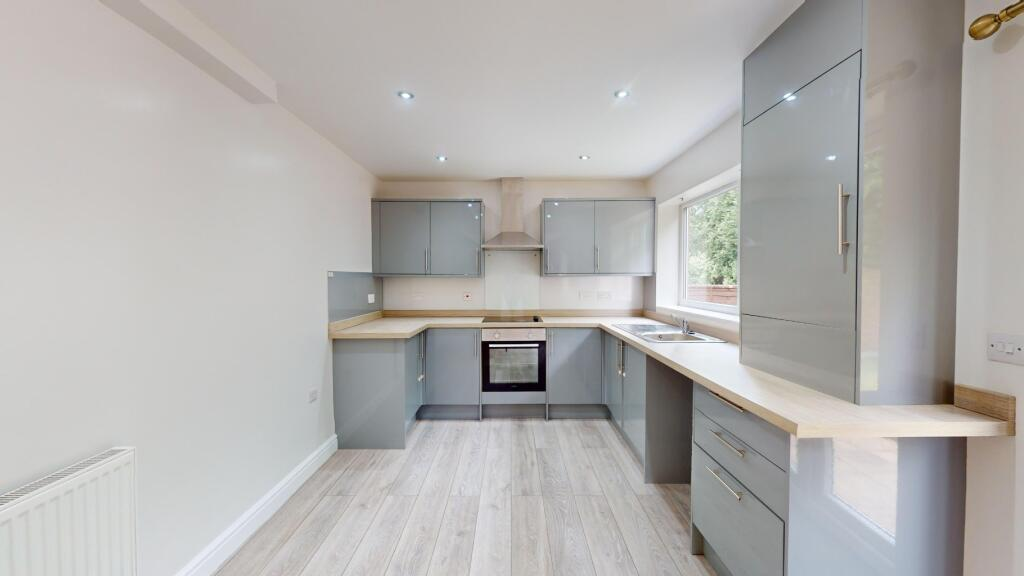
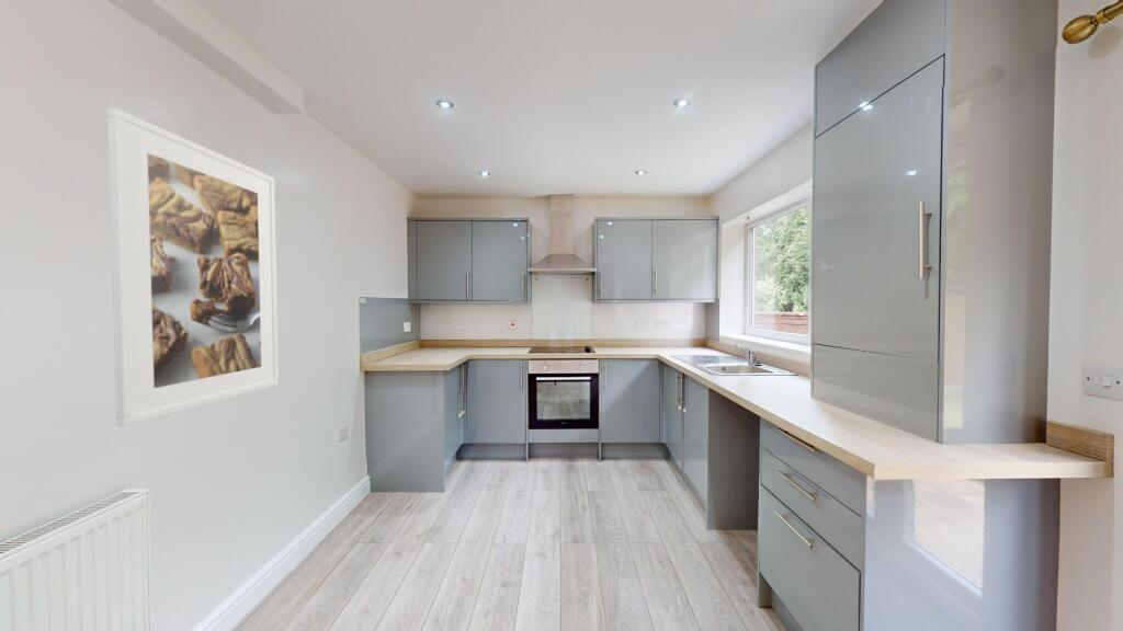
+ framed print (212, 276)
